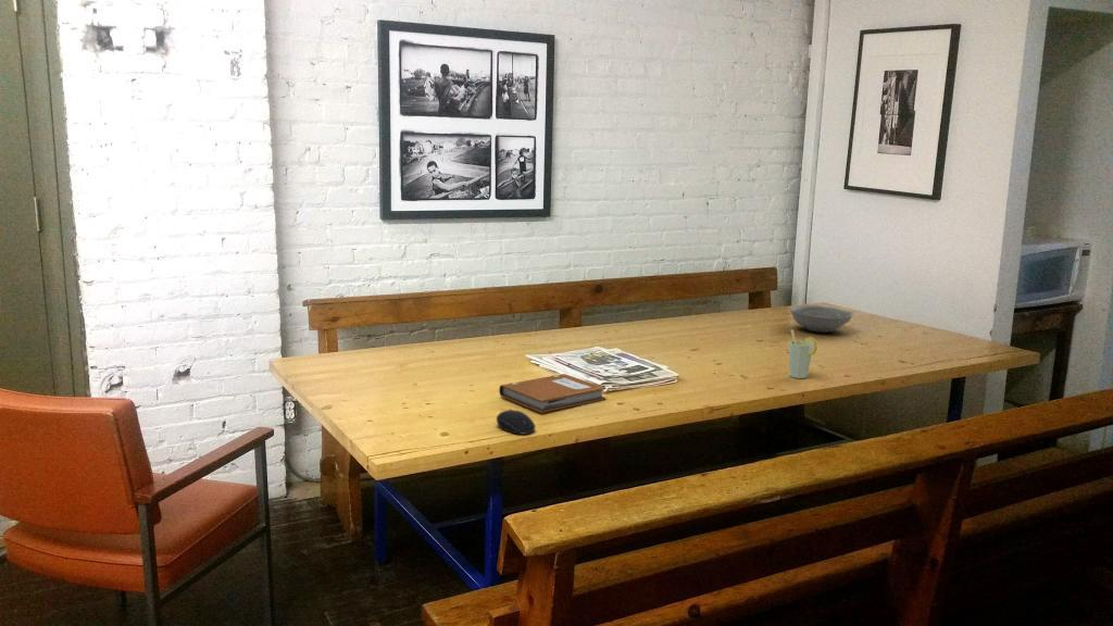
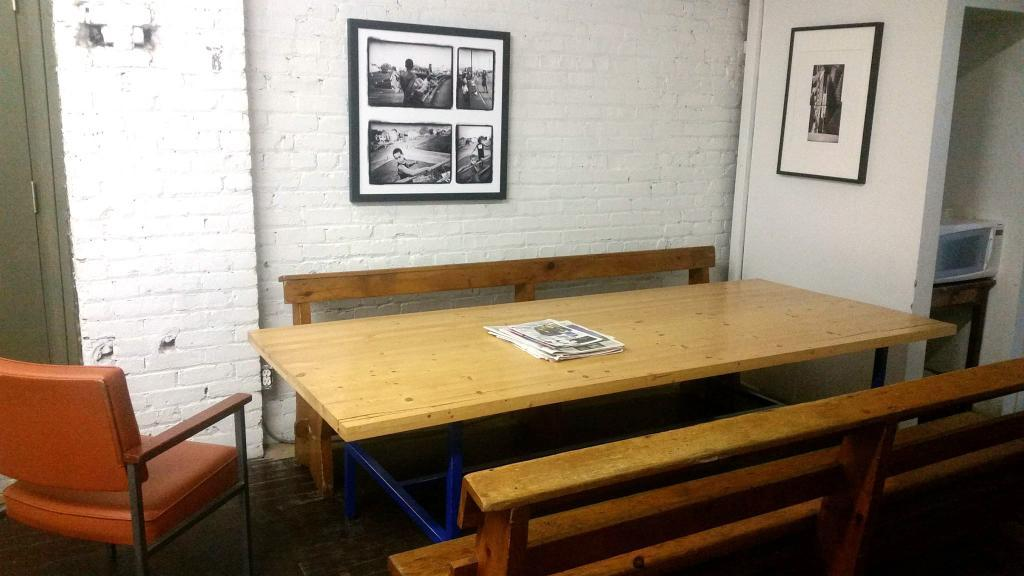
- notebook (553, 391)
- cup (802, 354)
- bowl (821, 320)
- computer mouse (515, 420)
